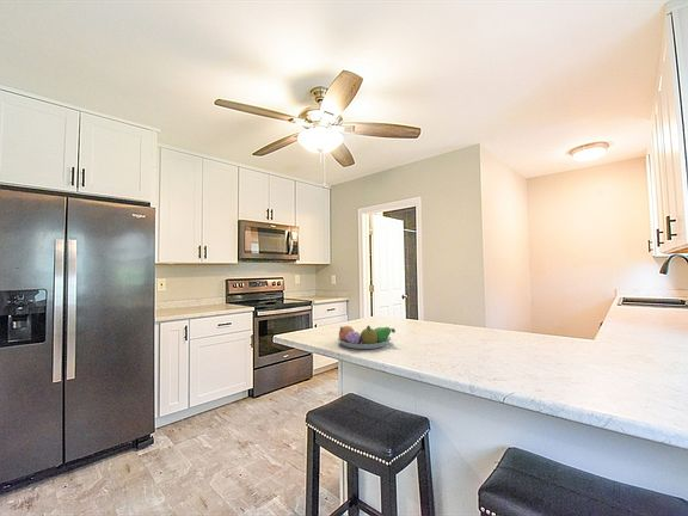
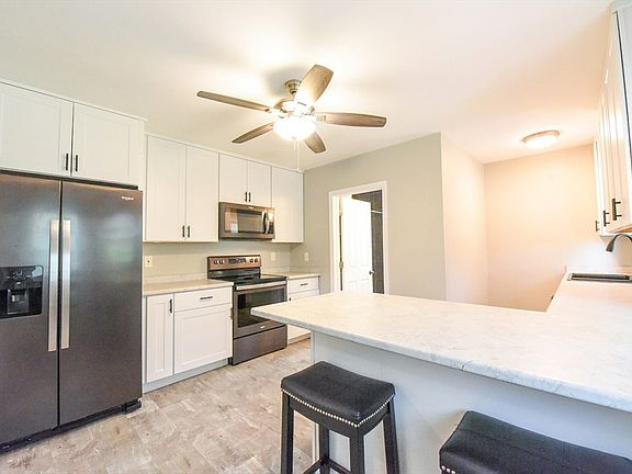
- fruit bowl (366, 333)
